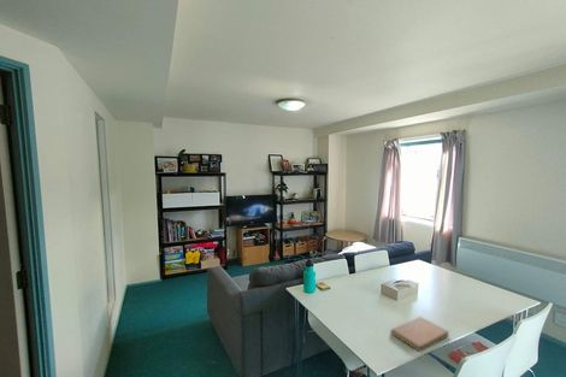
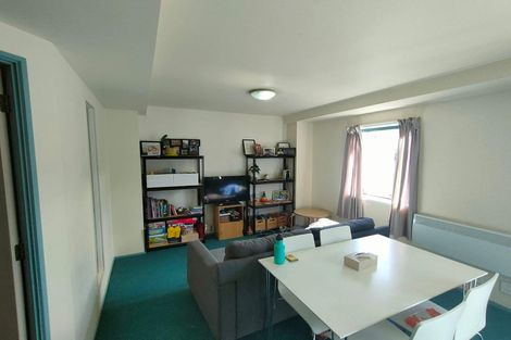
- notebook (419, 331)
